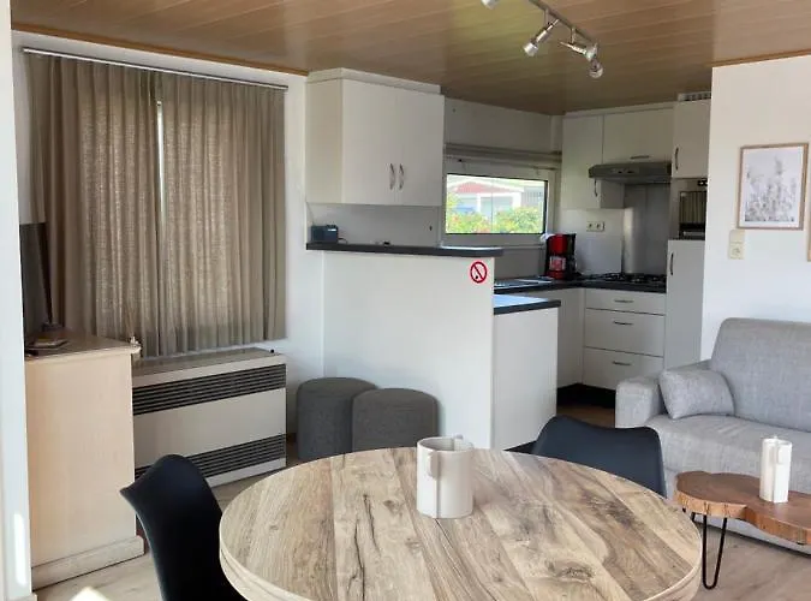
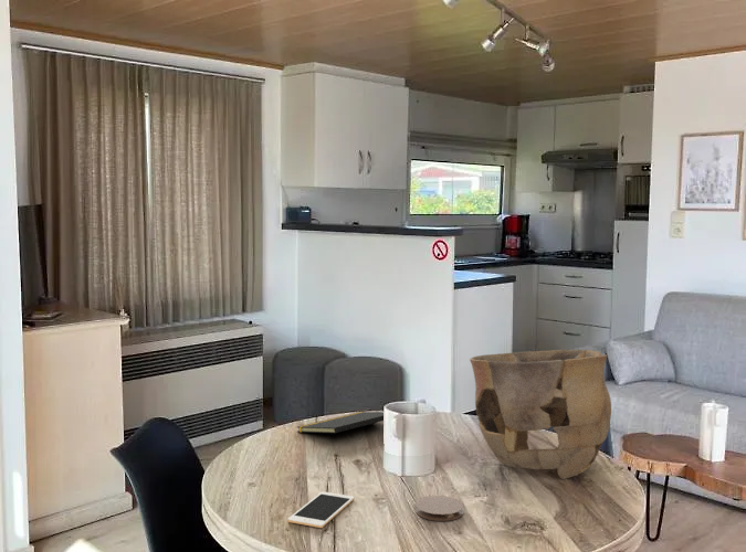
+ coaster (439, 507)
+ notepad (347, 422)
+ bowl (538, 405)
+ cell phone (322, 508)
